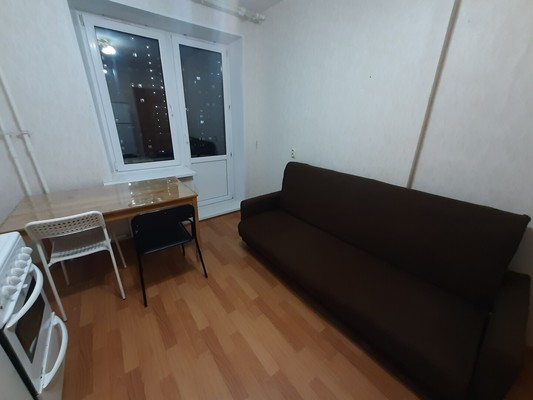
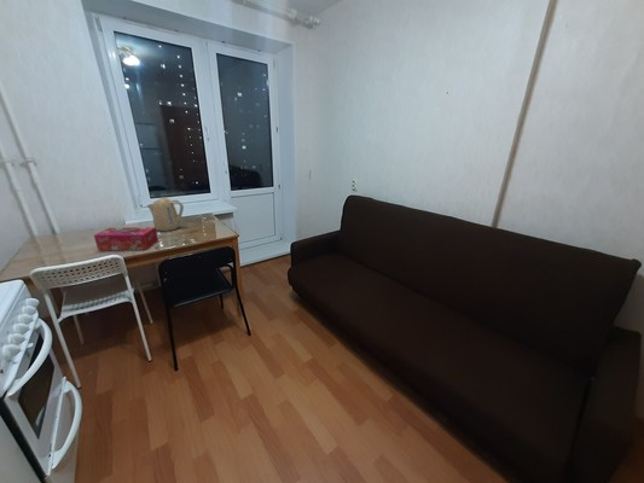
+ tissue box (127, 238)
+ kettle (166, 213)
